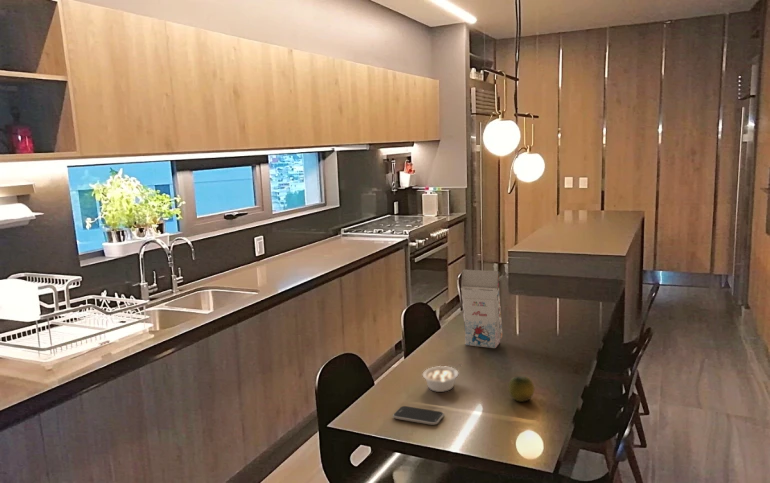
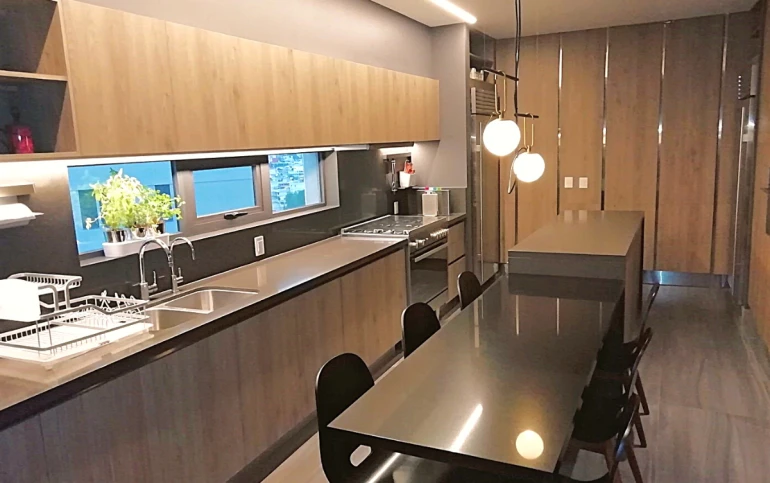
- legume (441, 378)
- gift box (481, 307)
- fruit (521, 388)
- smartphone (418, 415)
